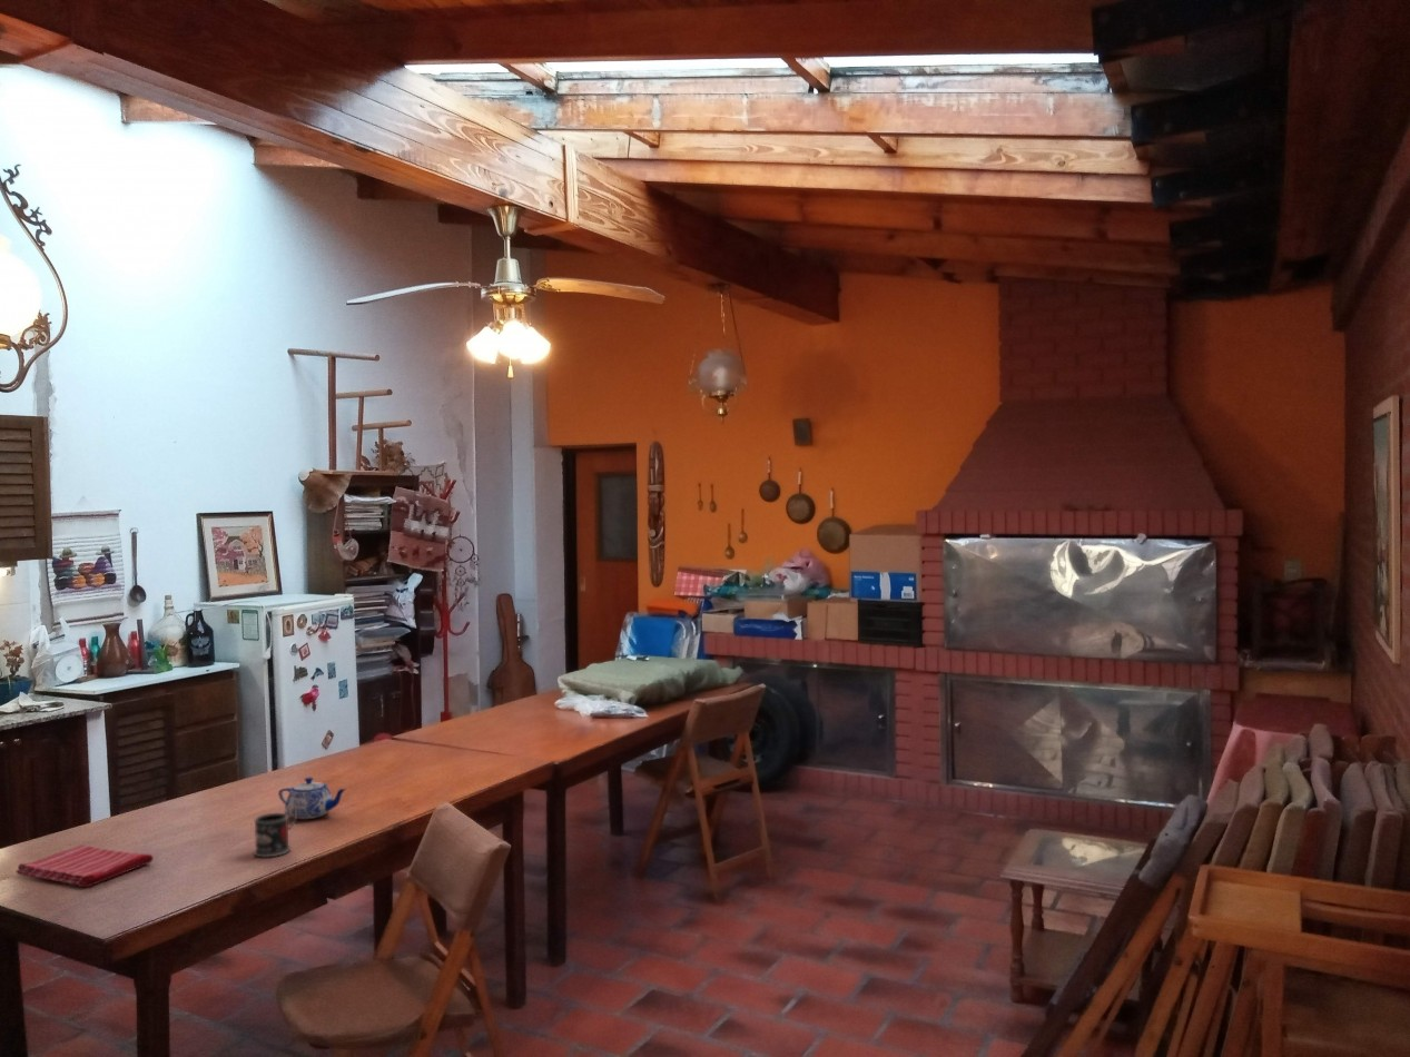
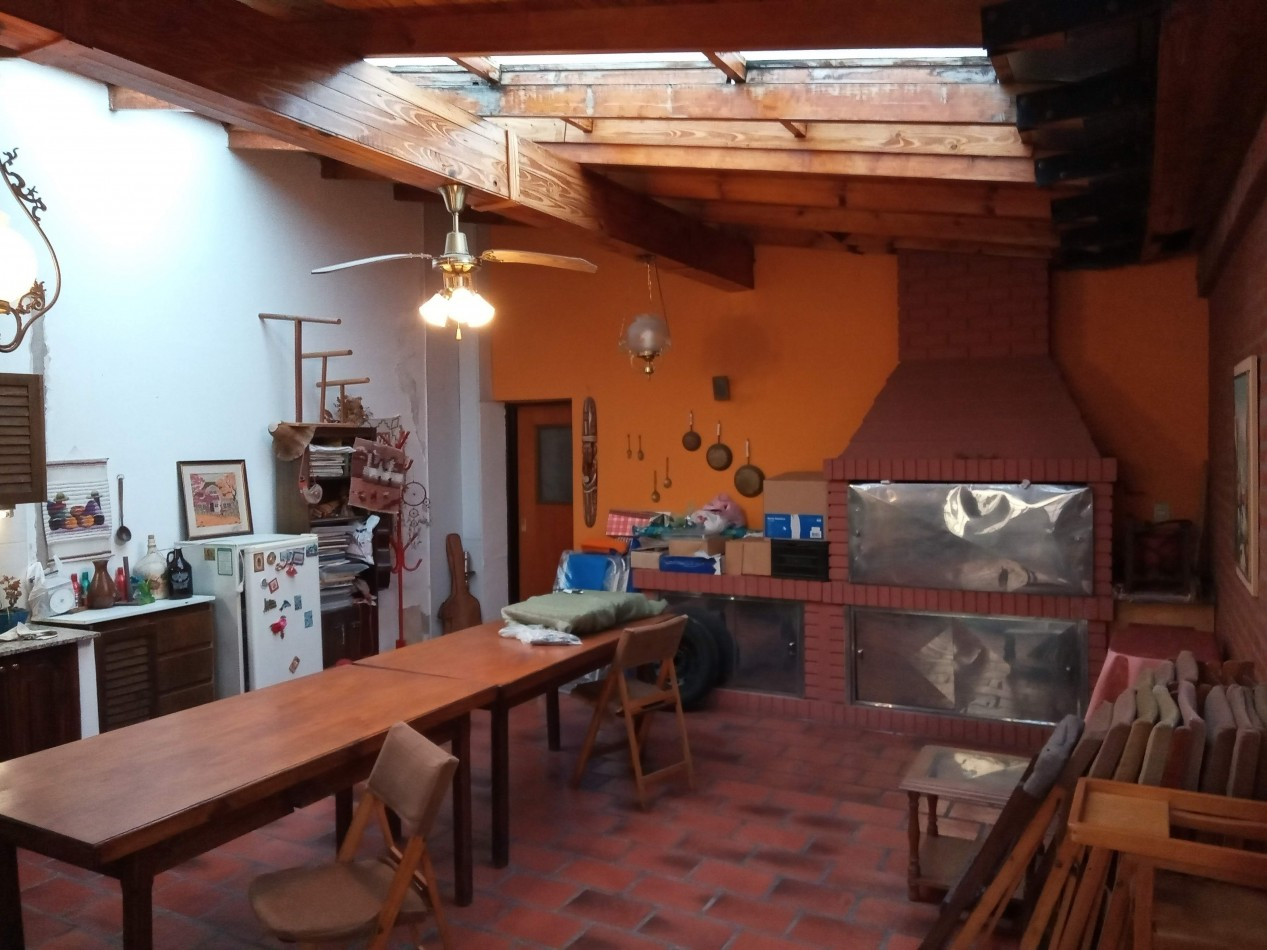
- mug (278, 829)
- dish towel (86, 862)
- teapot (313, 797)
